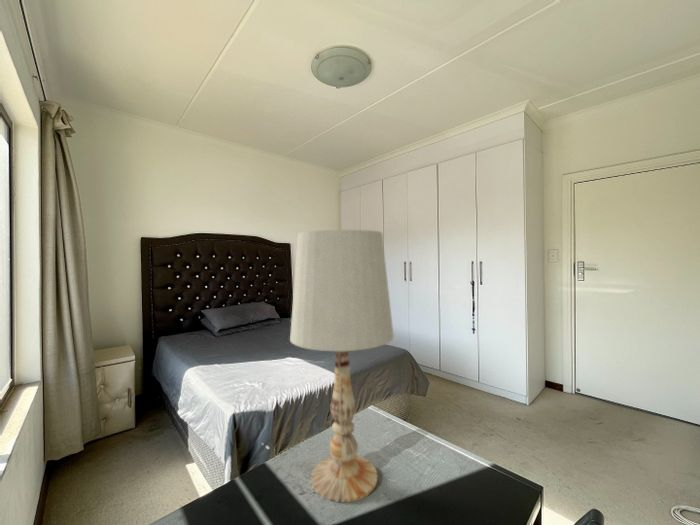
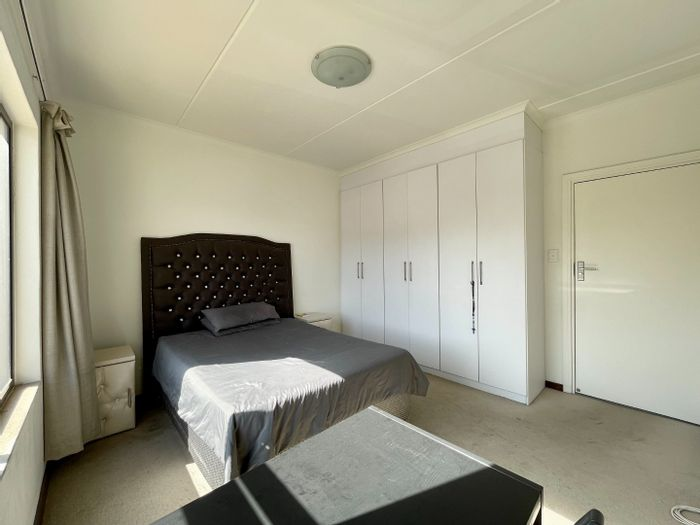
- table lamp (342, 356)
